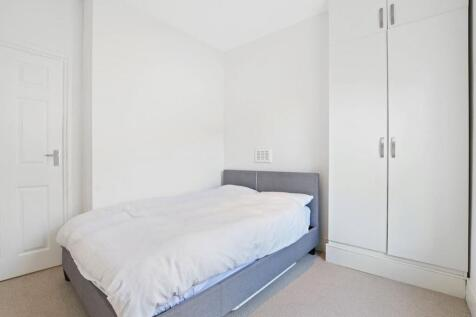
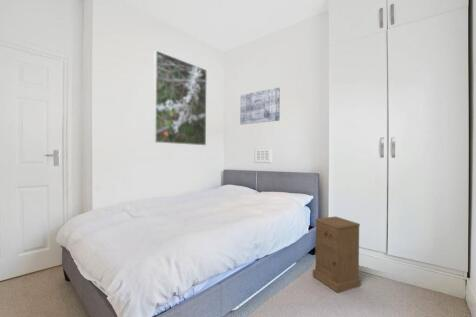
+ wall art (258, 107)
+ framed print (182, 102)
+ nightstand (335, 251)
